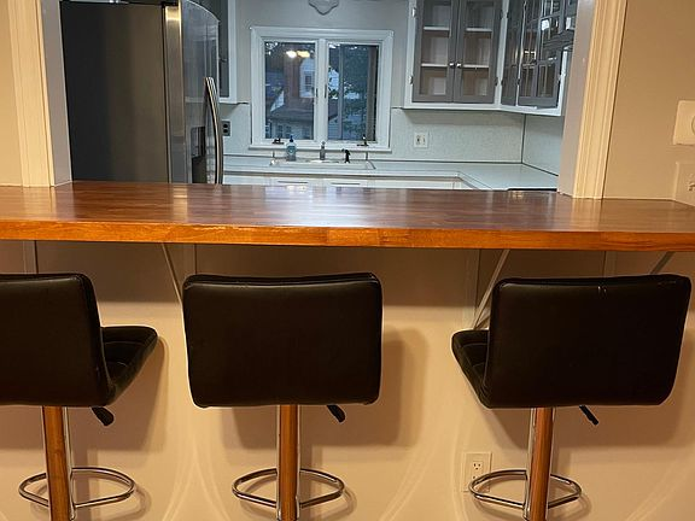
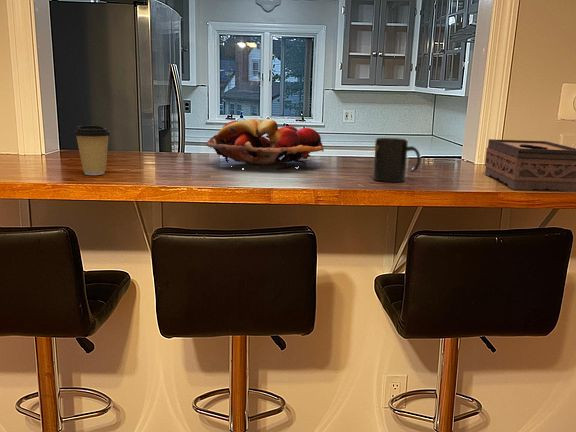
+ tissue box (530, 163)
+ mug (397, 159)
+ fruit basket (265, 142)
+ coffee cup (93, 150)
